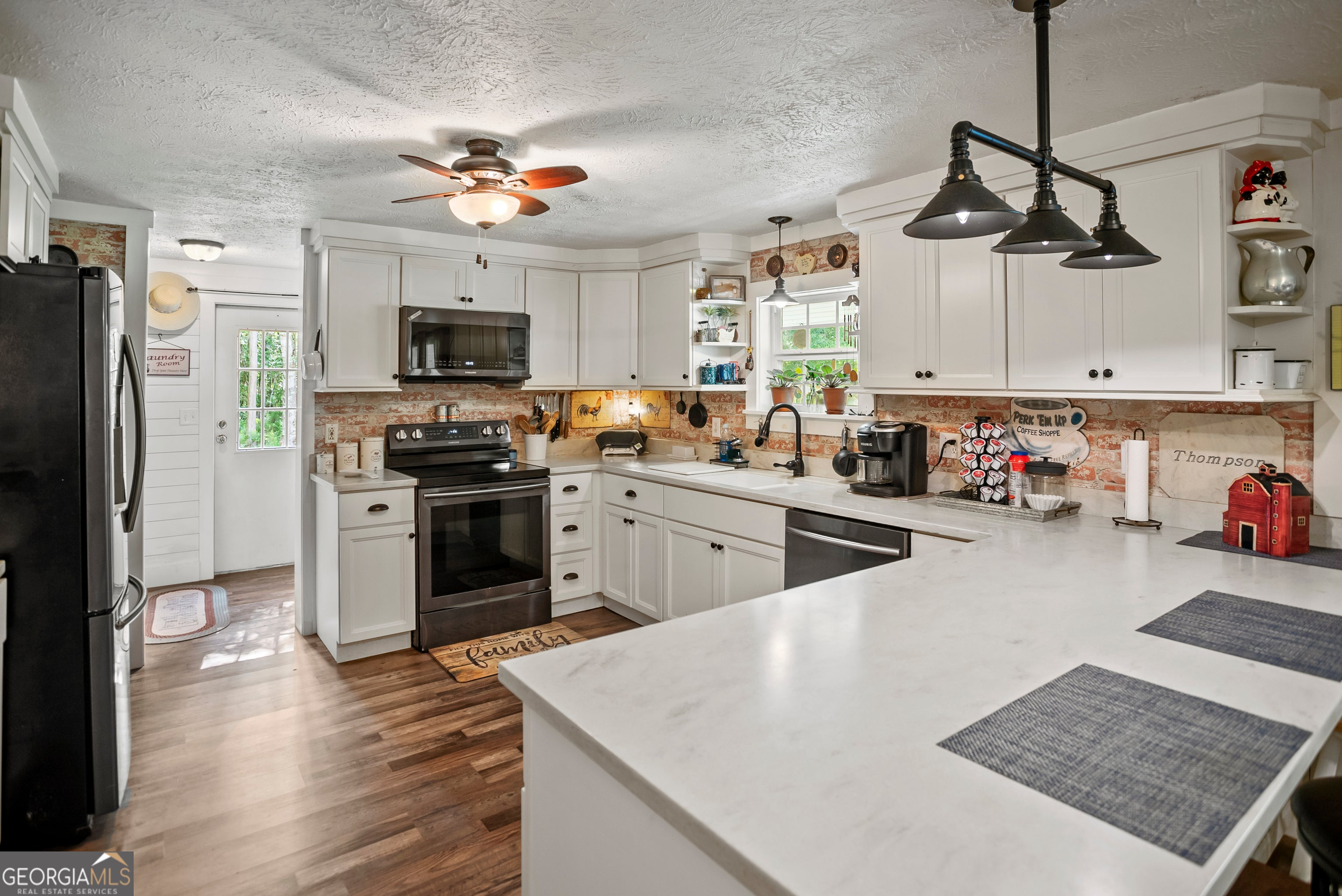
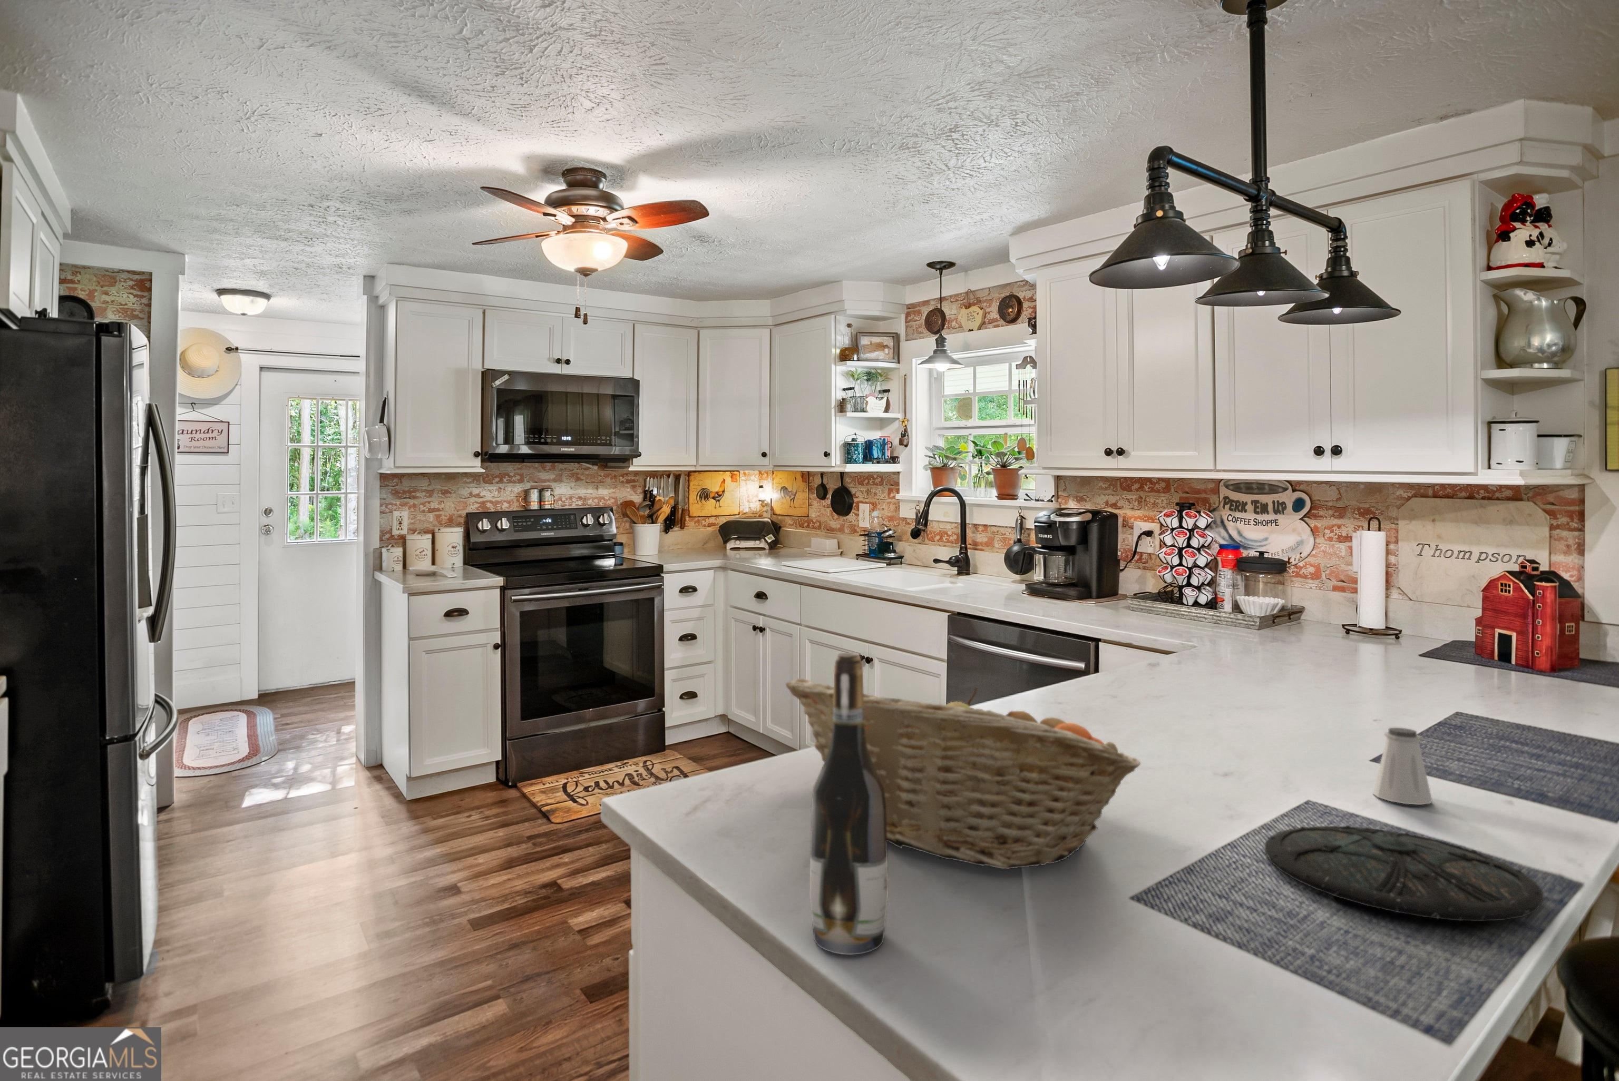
+ plate (1393, 854)
+ wine bottle (848, 796)
+ saltshaker (1402, 764)
+ fruit basket (951, 750)
